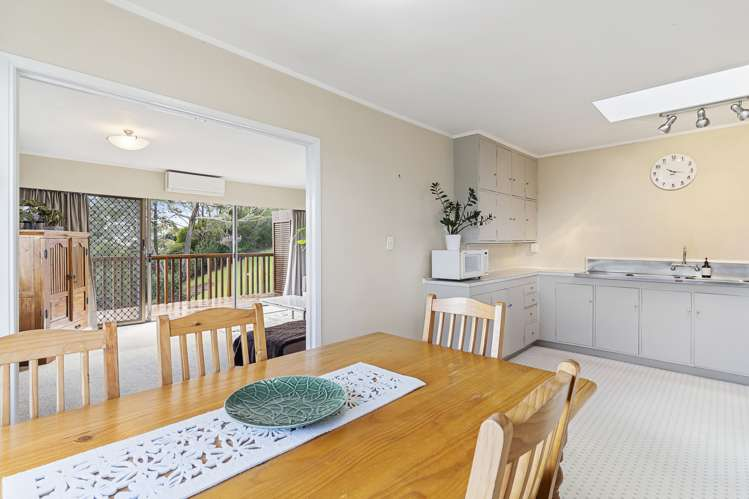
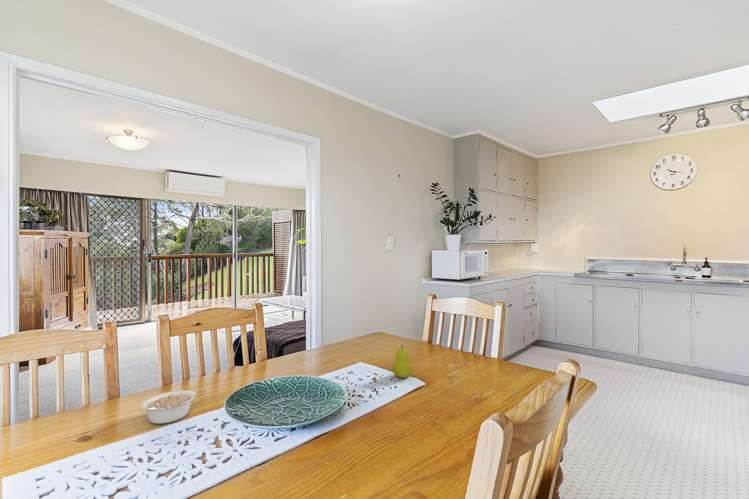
+ legume (171, 405)
+ fruit (402, 359)
